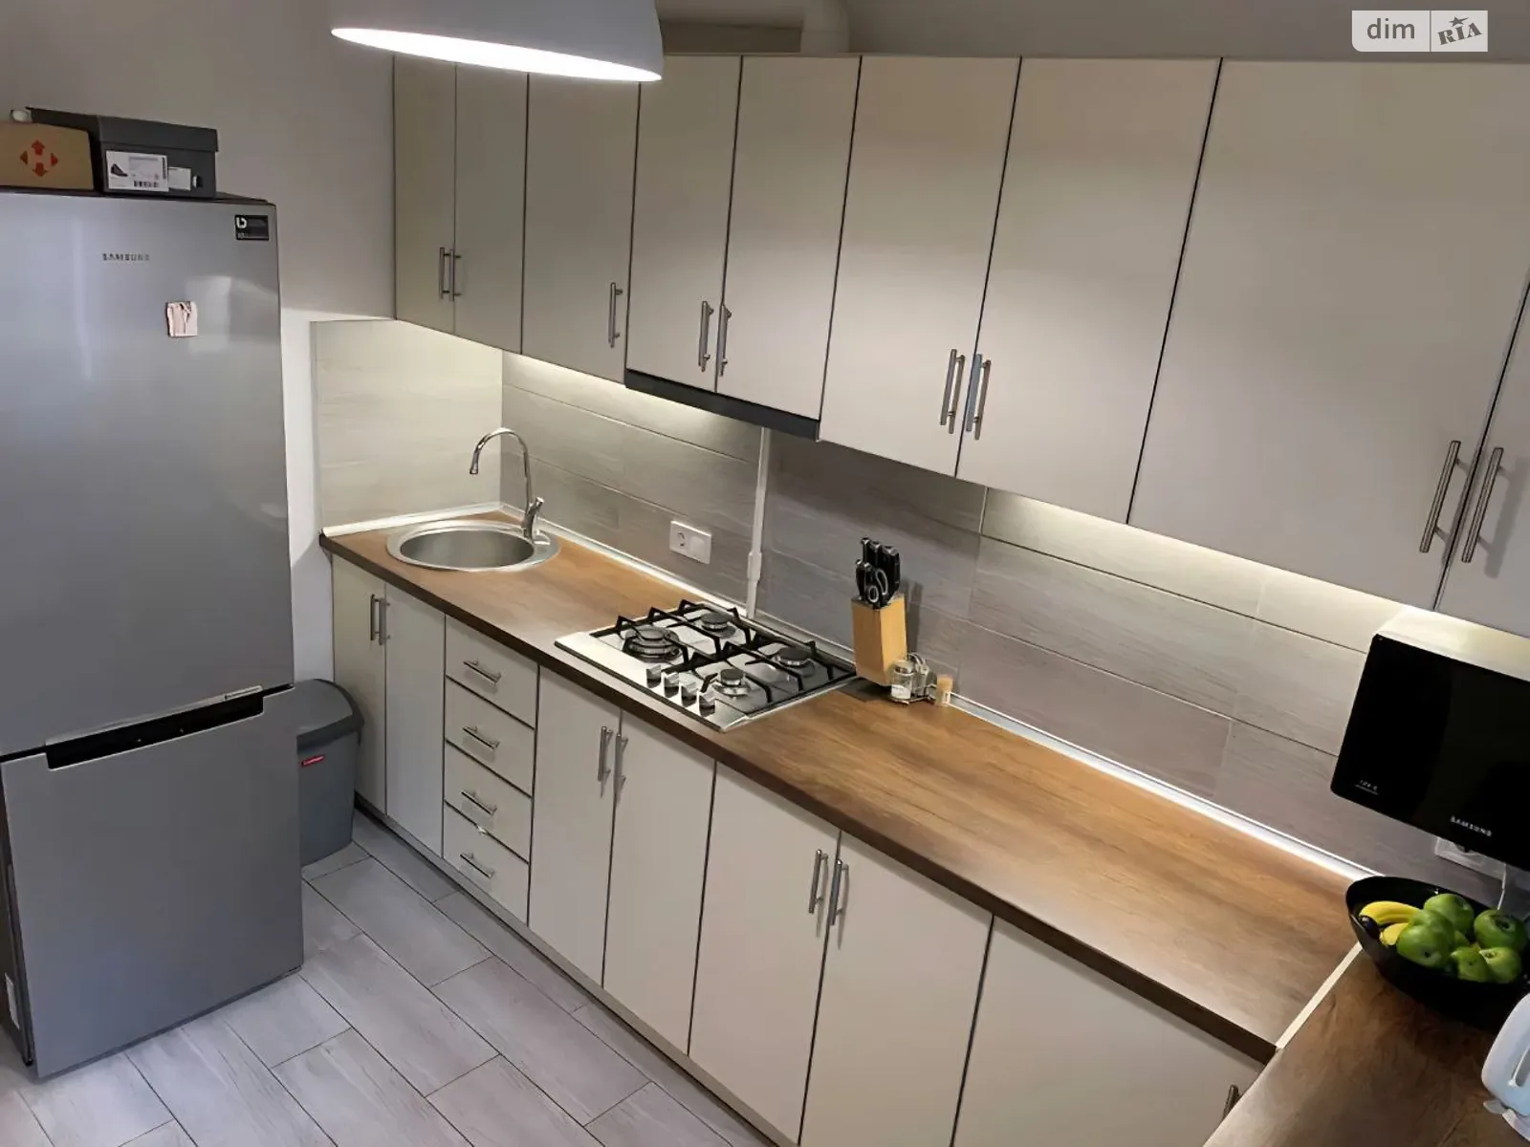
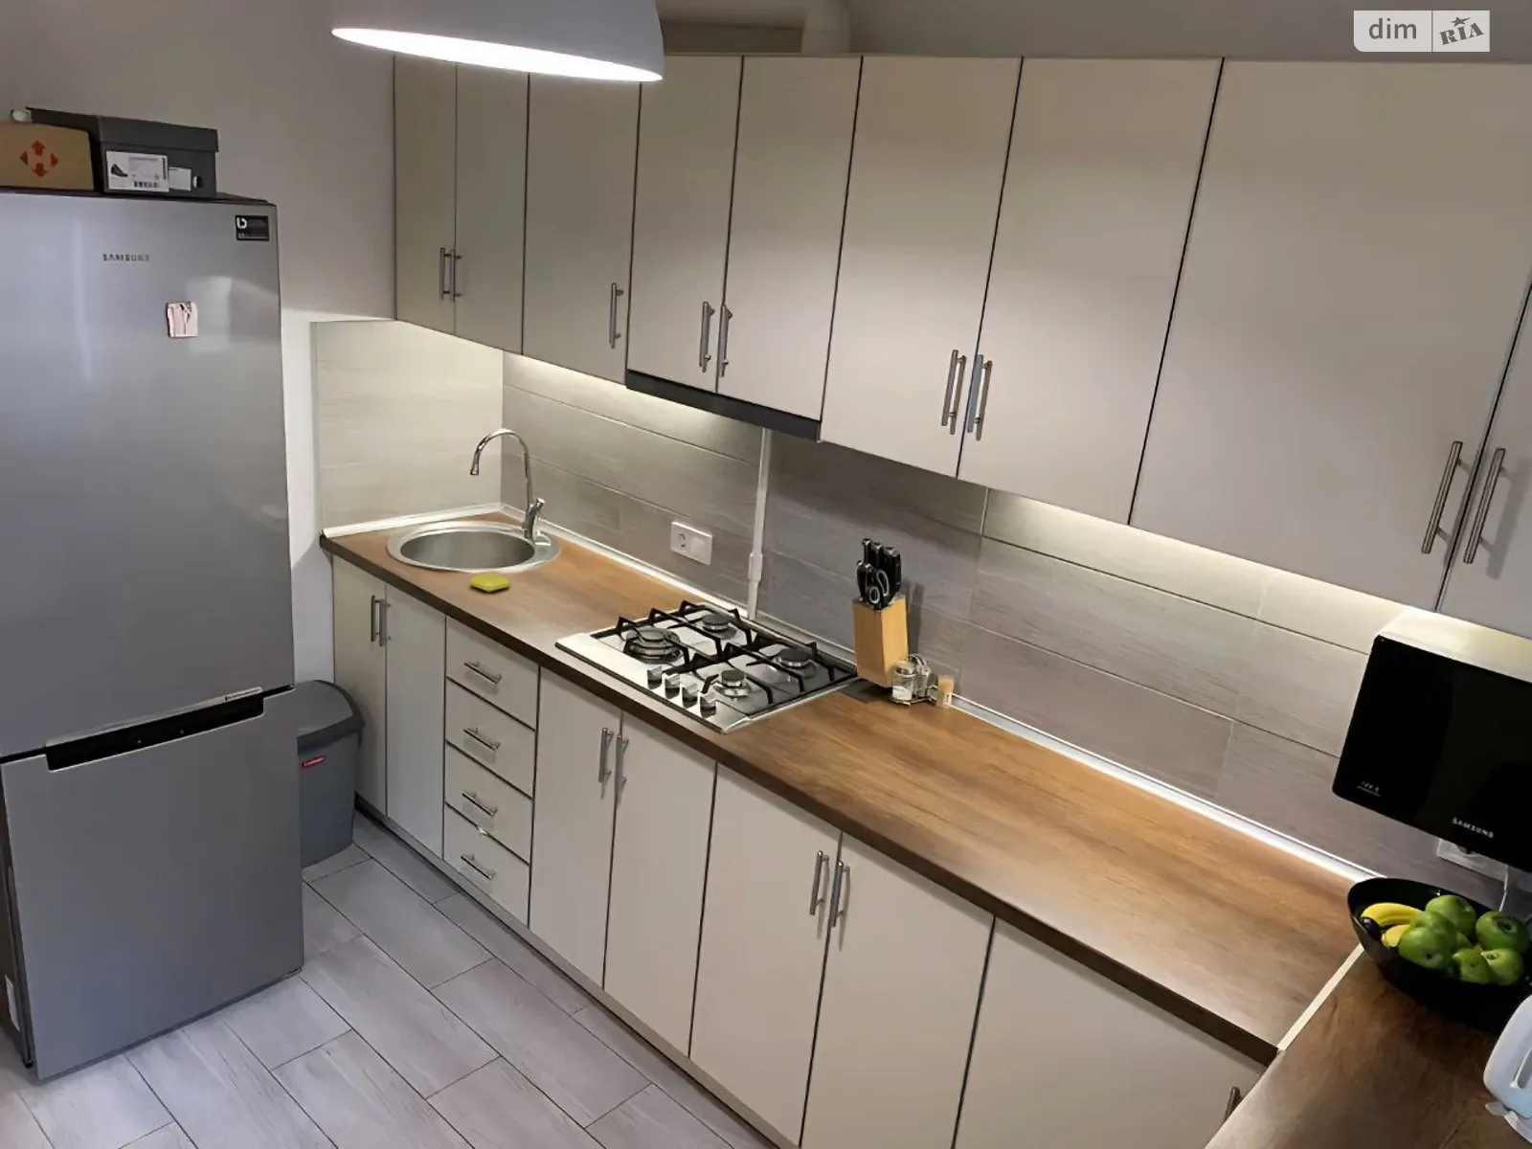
+ soap bar (490, 582)
